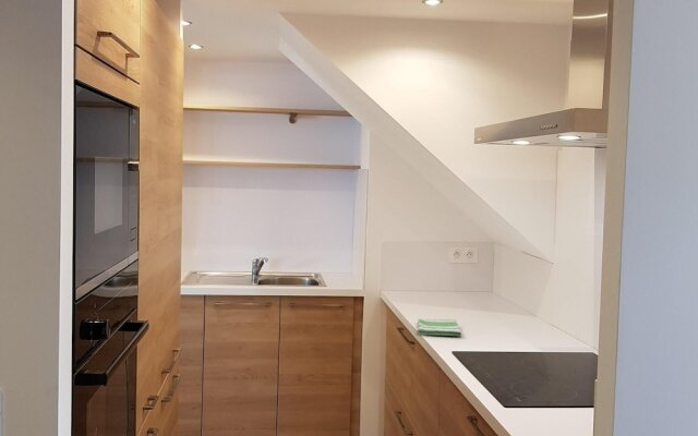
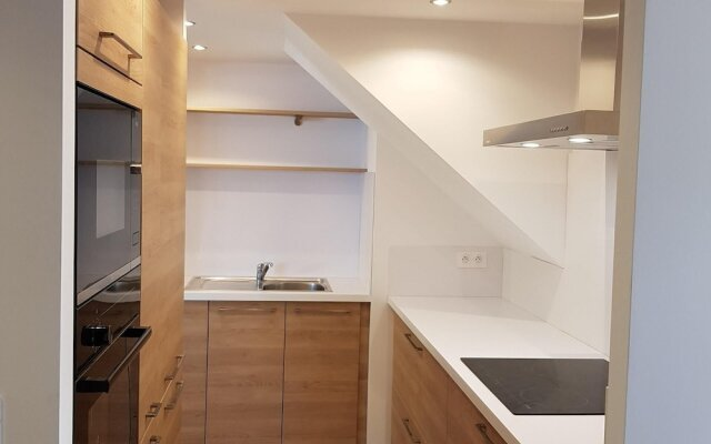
- dish towel (437, 326)
